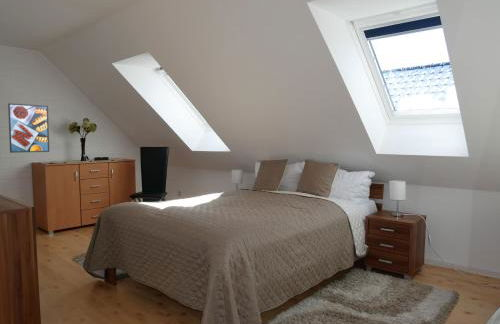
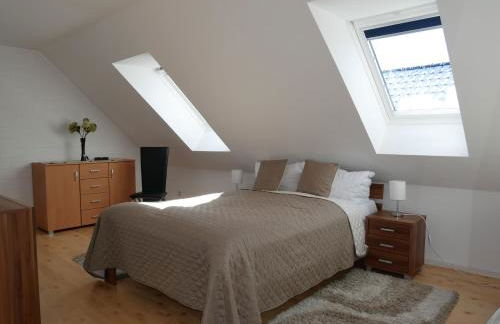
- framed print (29, 128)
